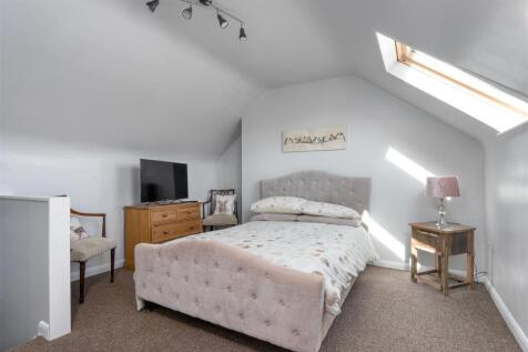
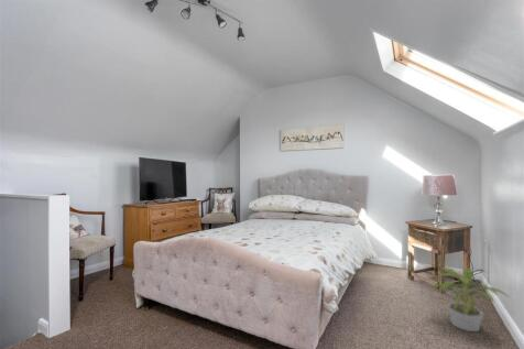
+ potted plant (465, 299)
